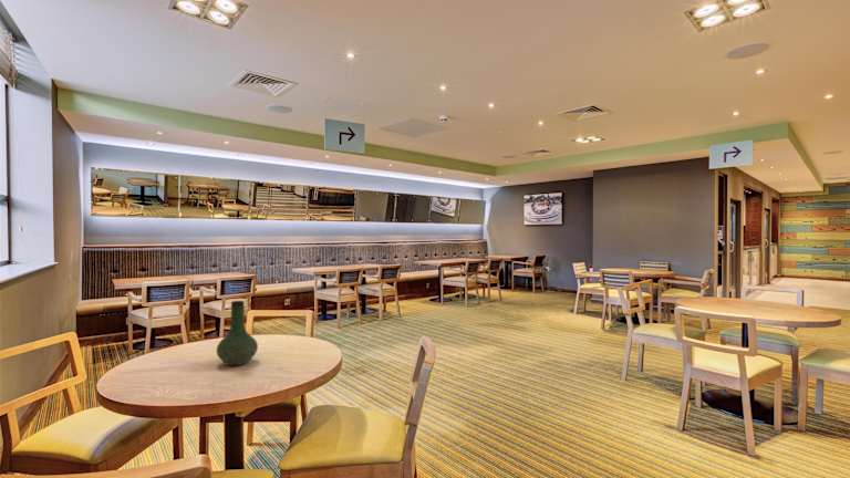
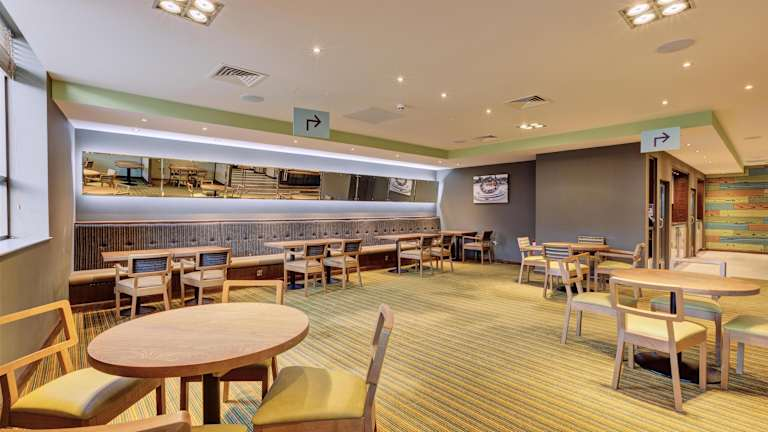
- vase (237, 332)
